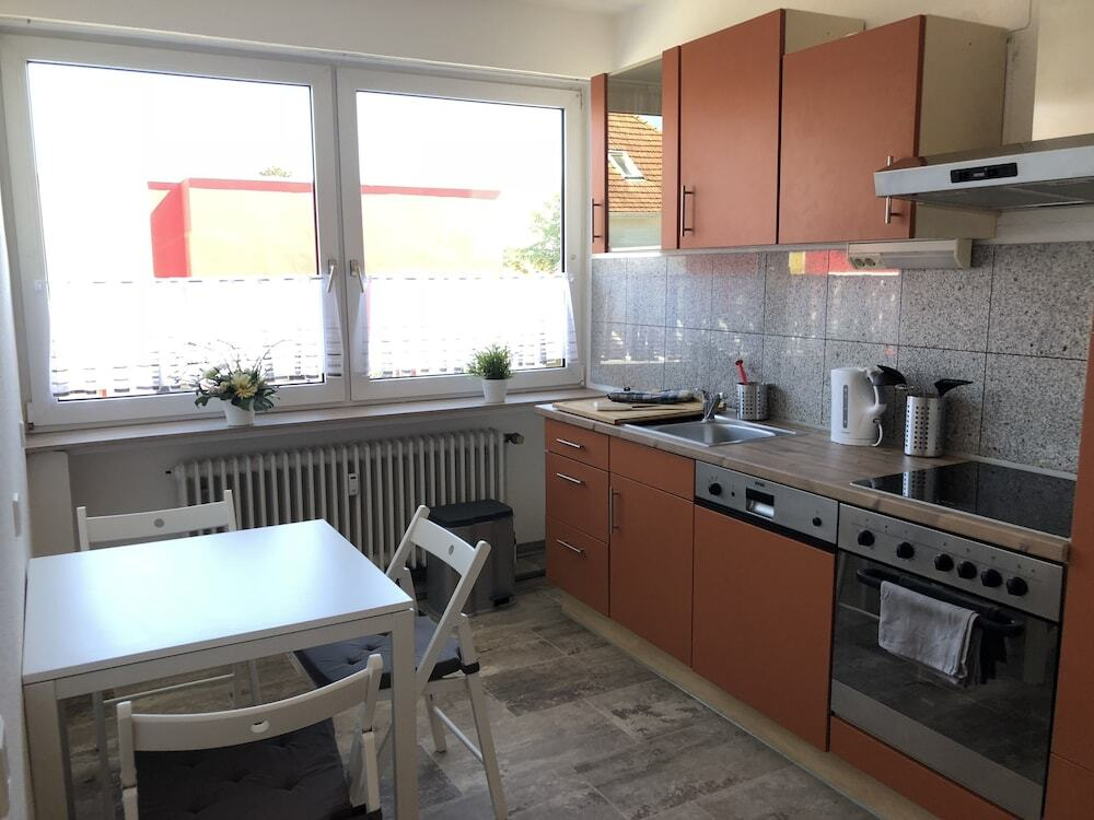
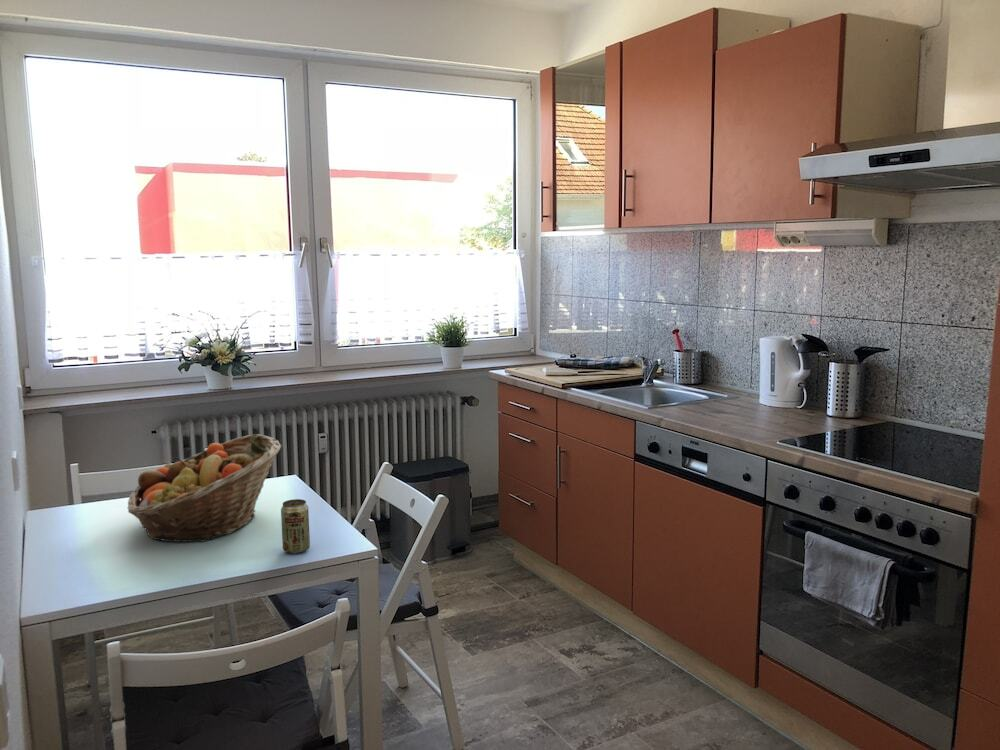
+ beverage can (295, 526)
+ fruit basket (206, 484)
